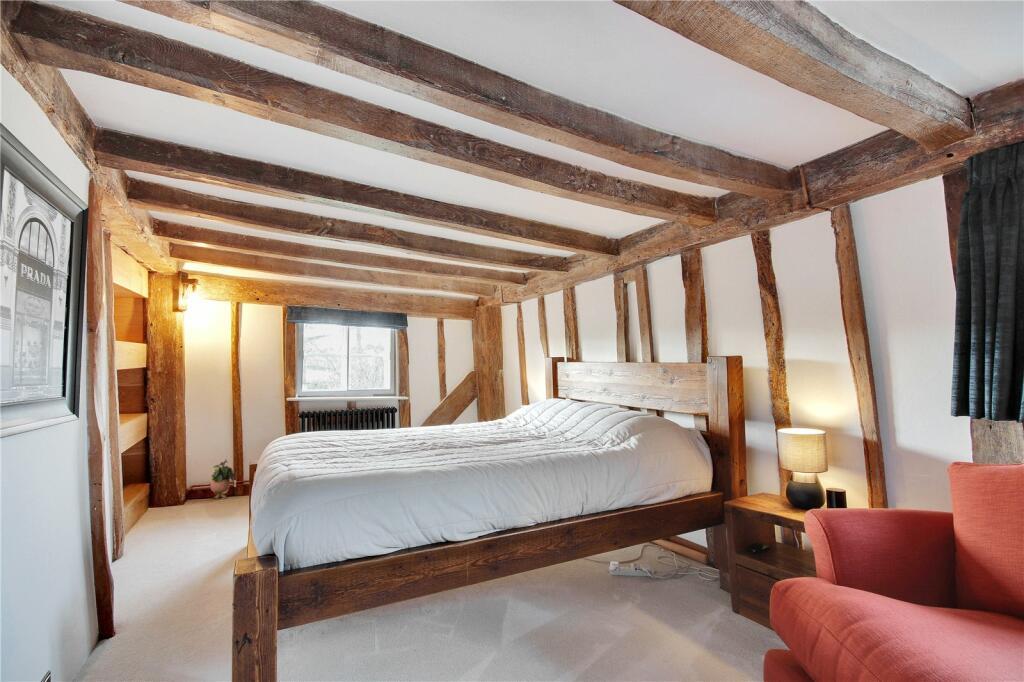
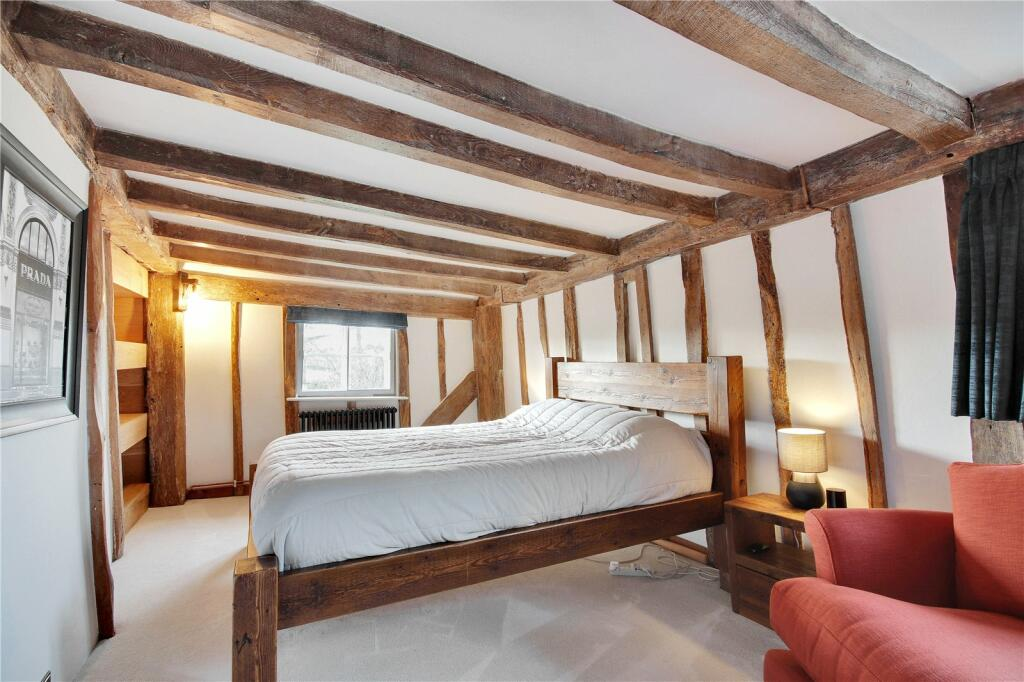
- potted plant (222, 478)
